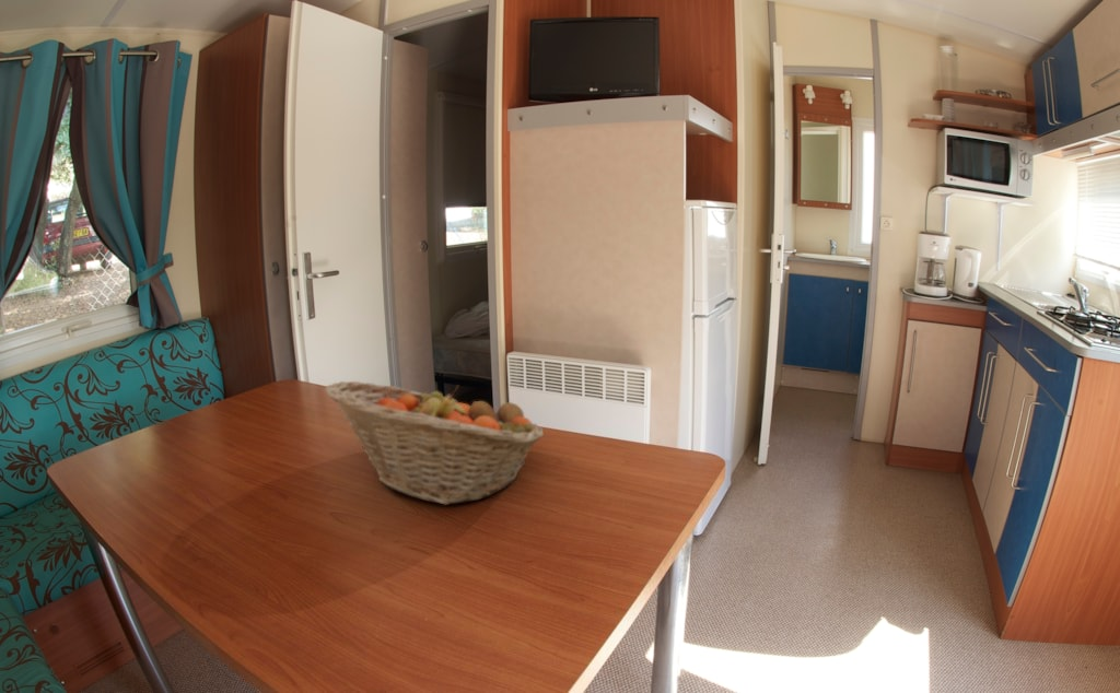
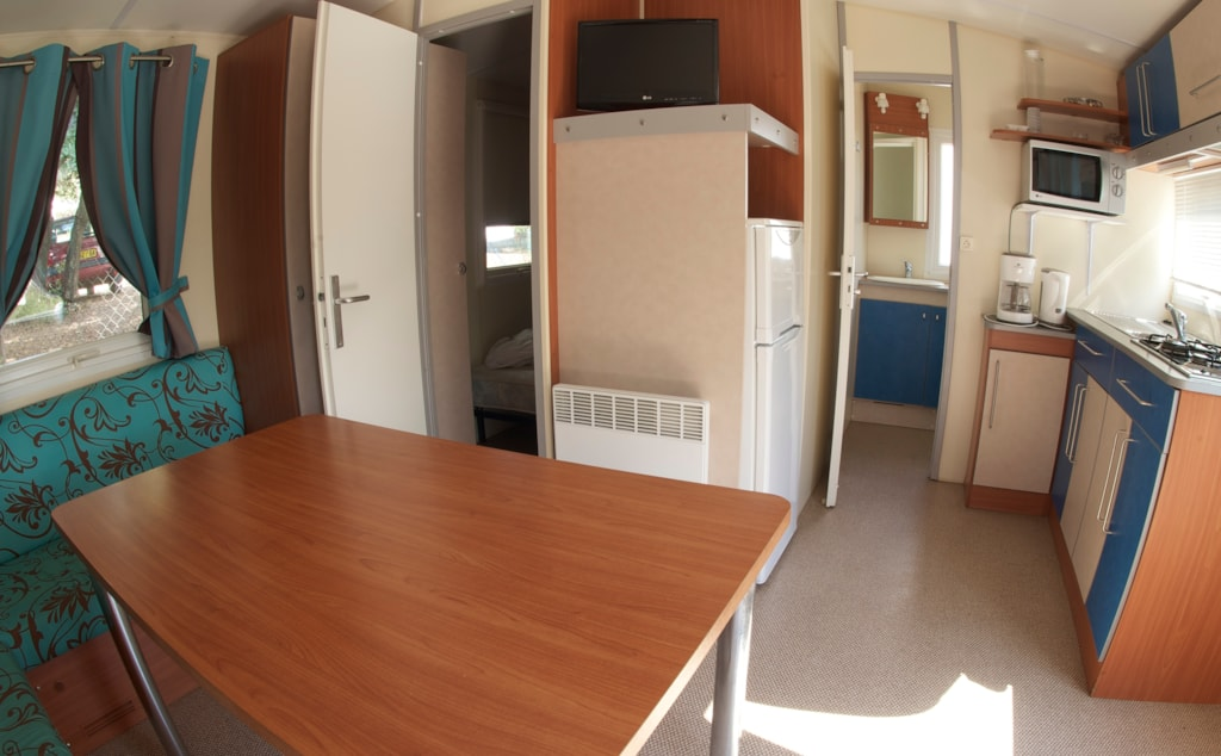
- fruit basket (435, 426)
